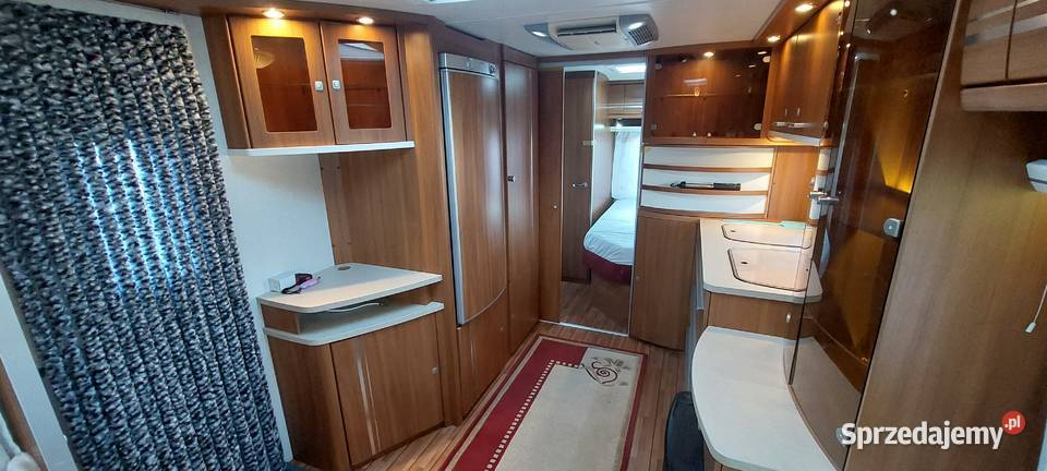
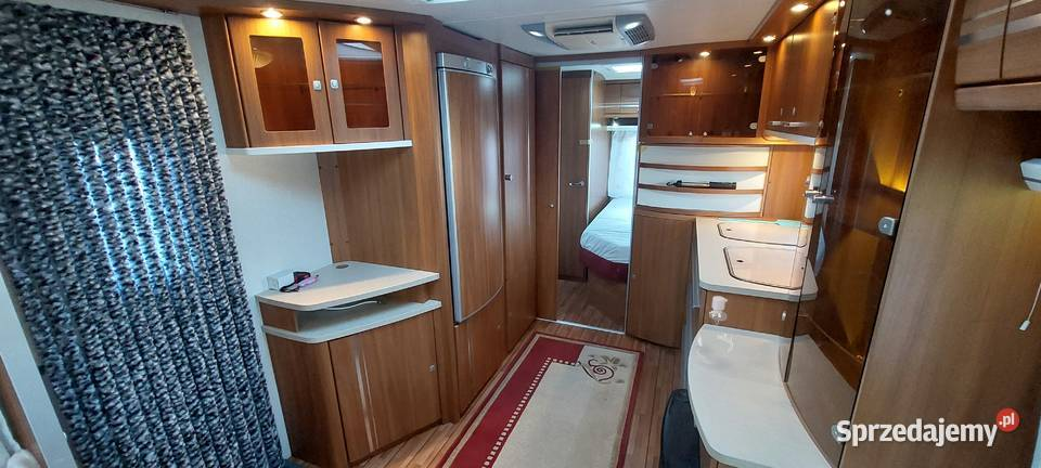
+ soap dispenser (717, 335)
